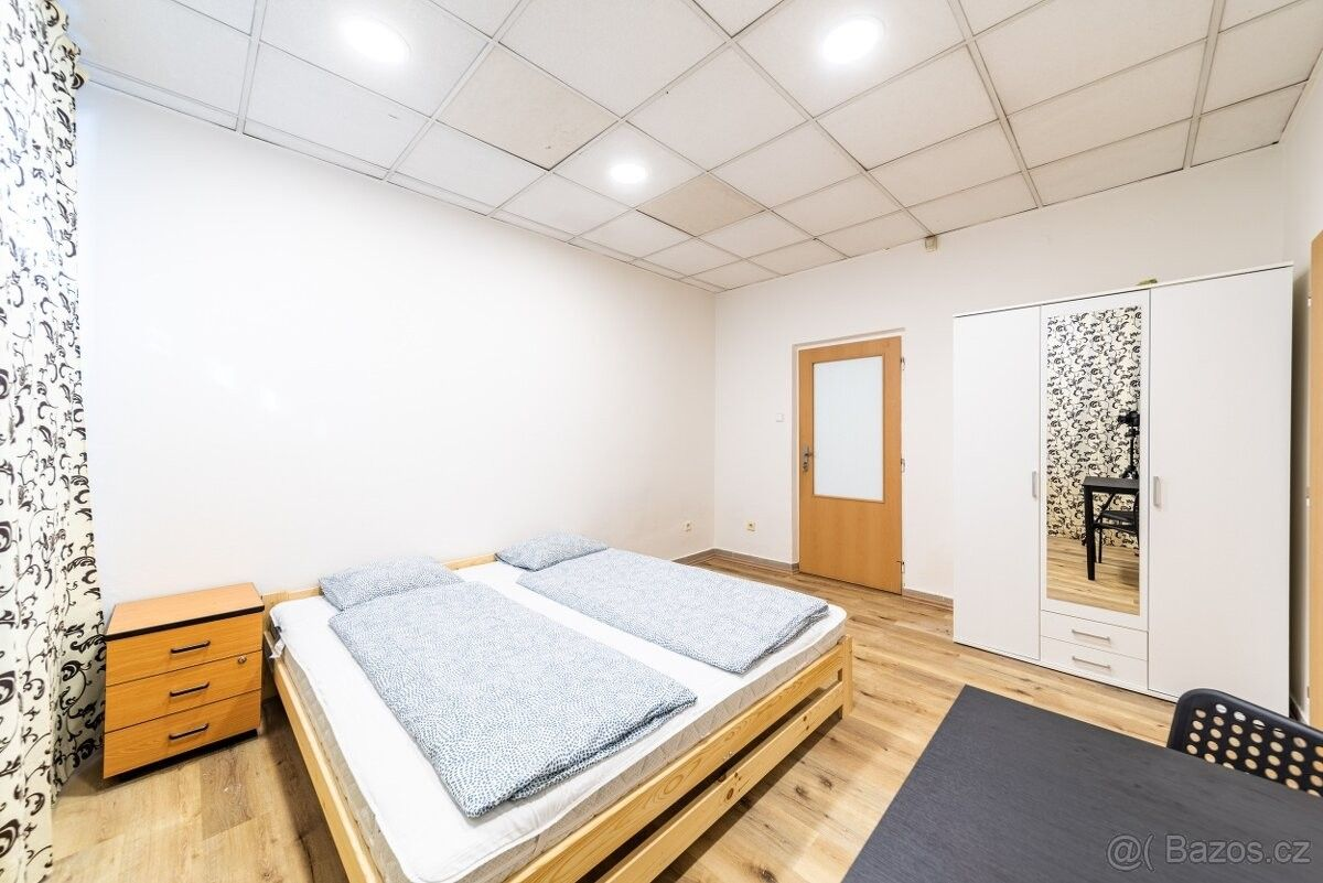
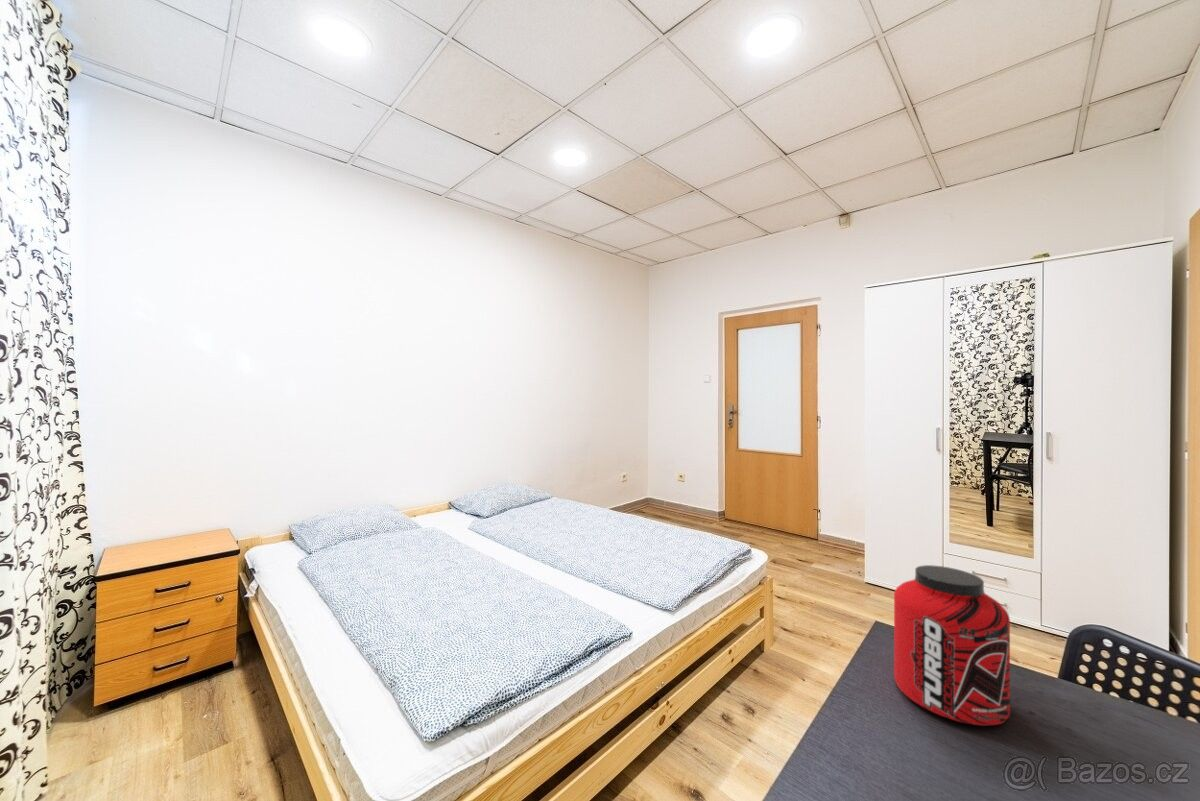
+ protein powder (948, 635)
